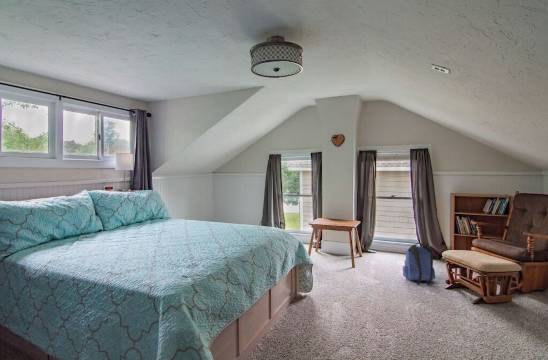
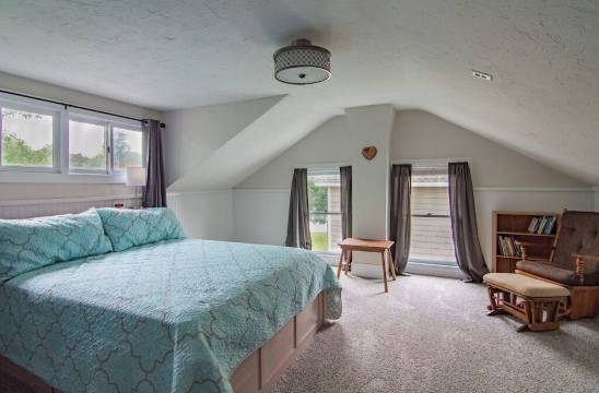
- backpack (420, 263)
